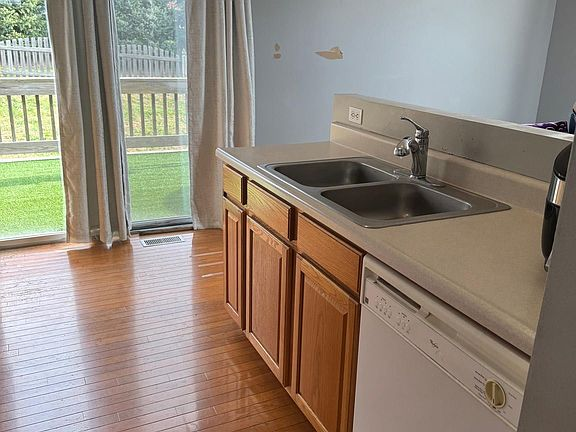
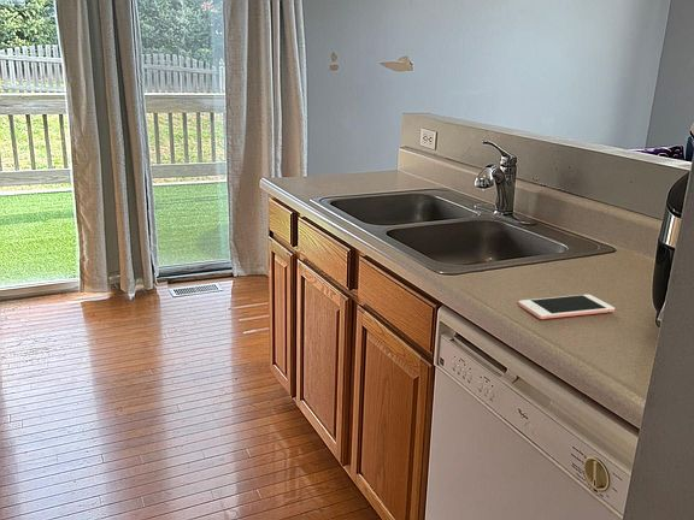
+ cell phone (565, 306)
